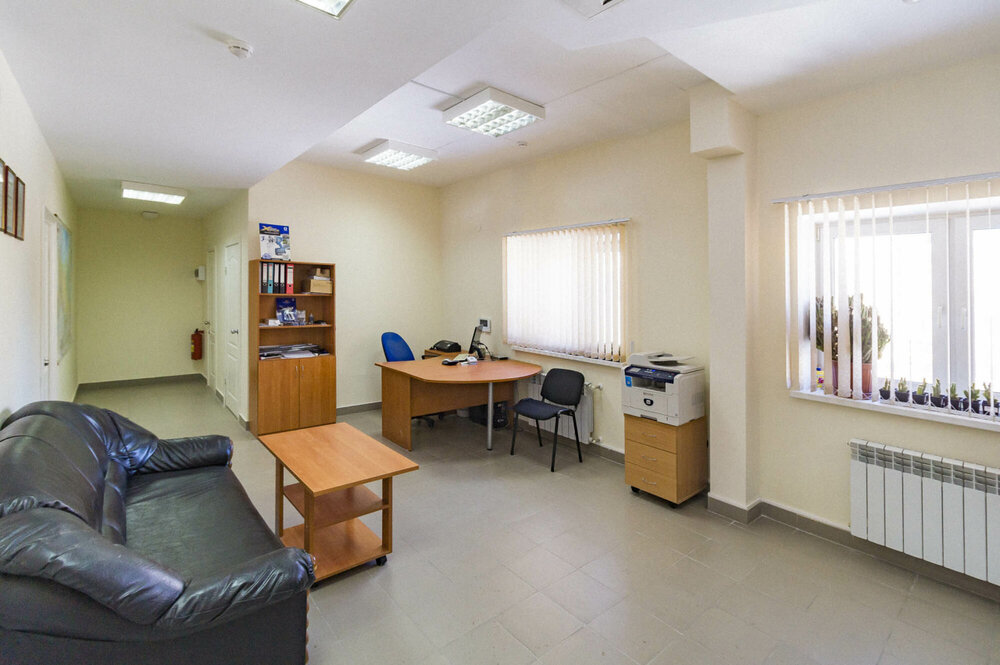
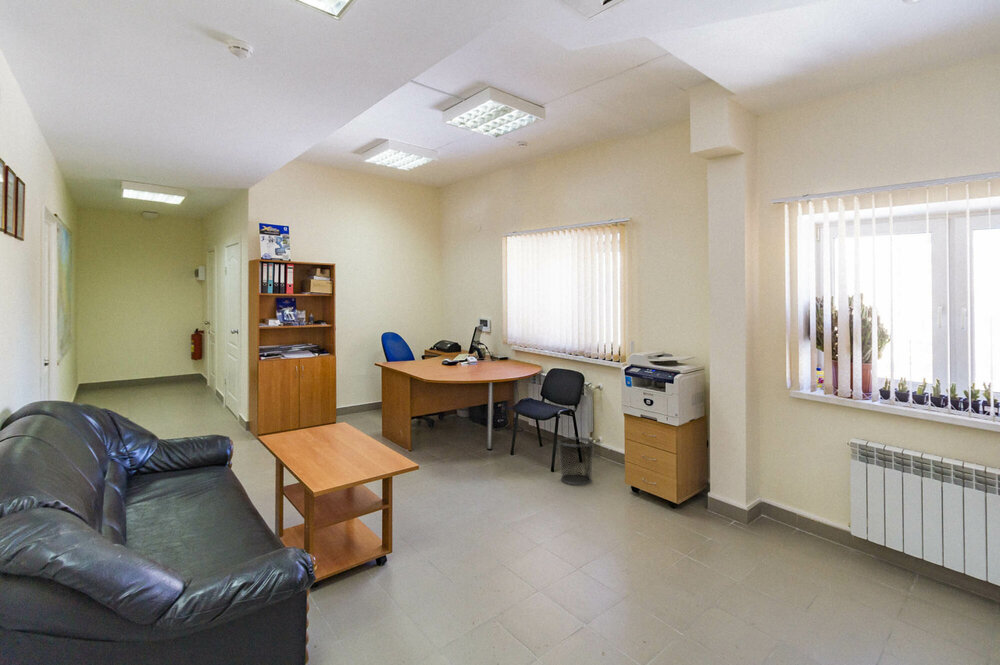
+ waste bin (576, 460)
